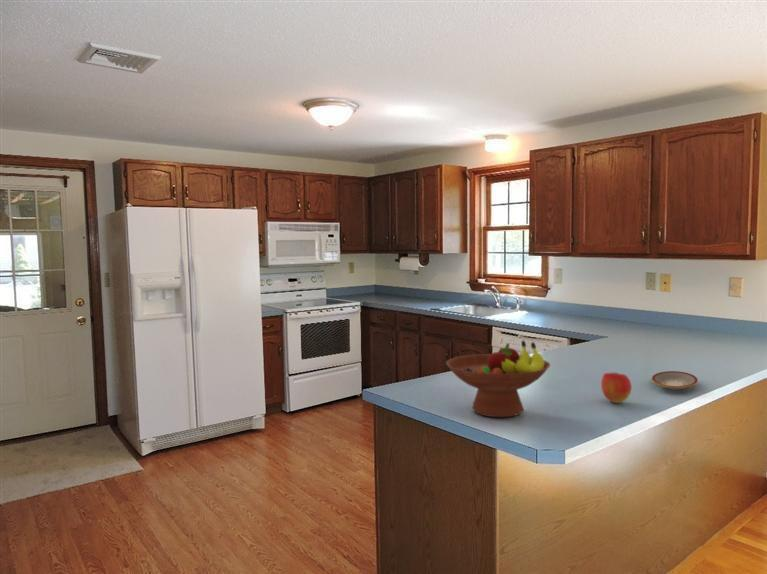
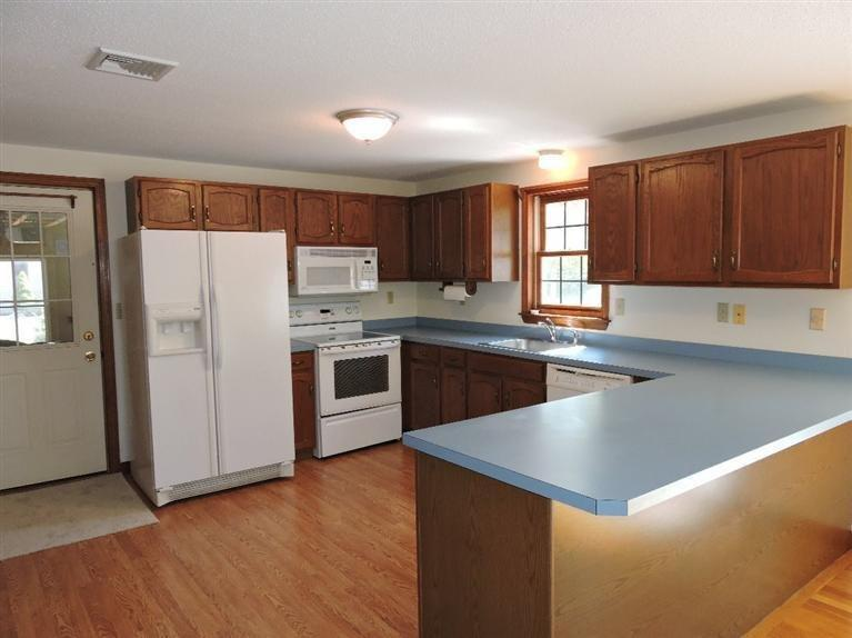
- plate (674, 381)
- apple (615, 387)
- fruit bowl (497, 377)
